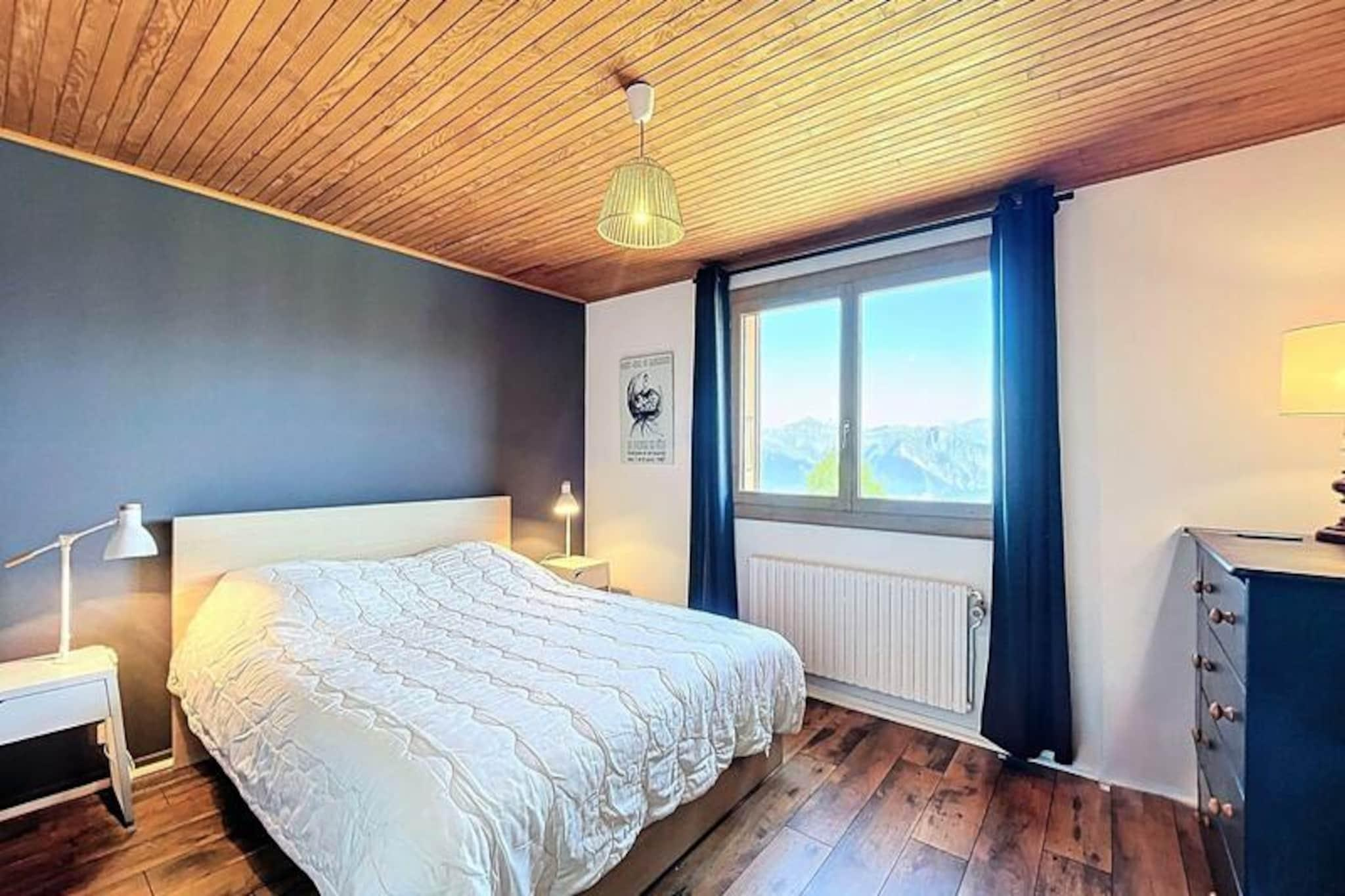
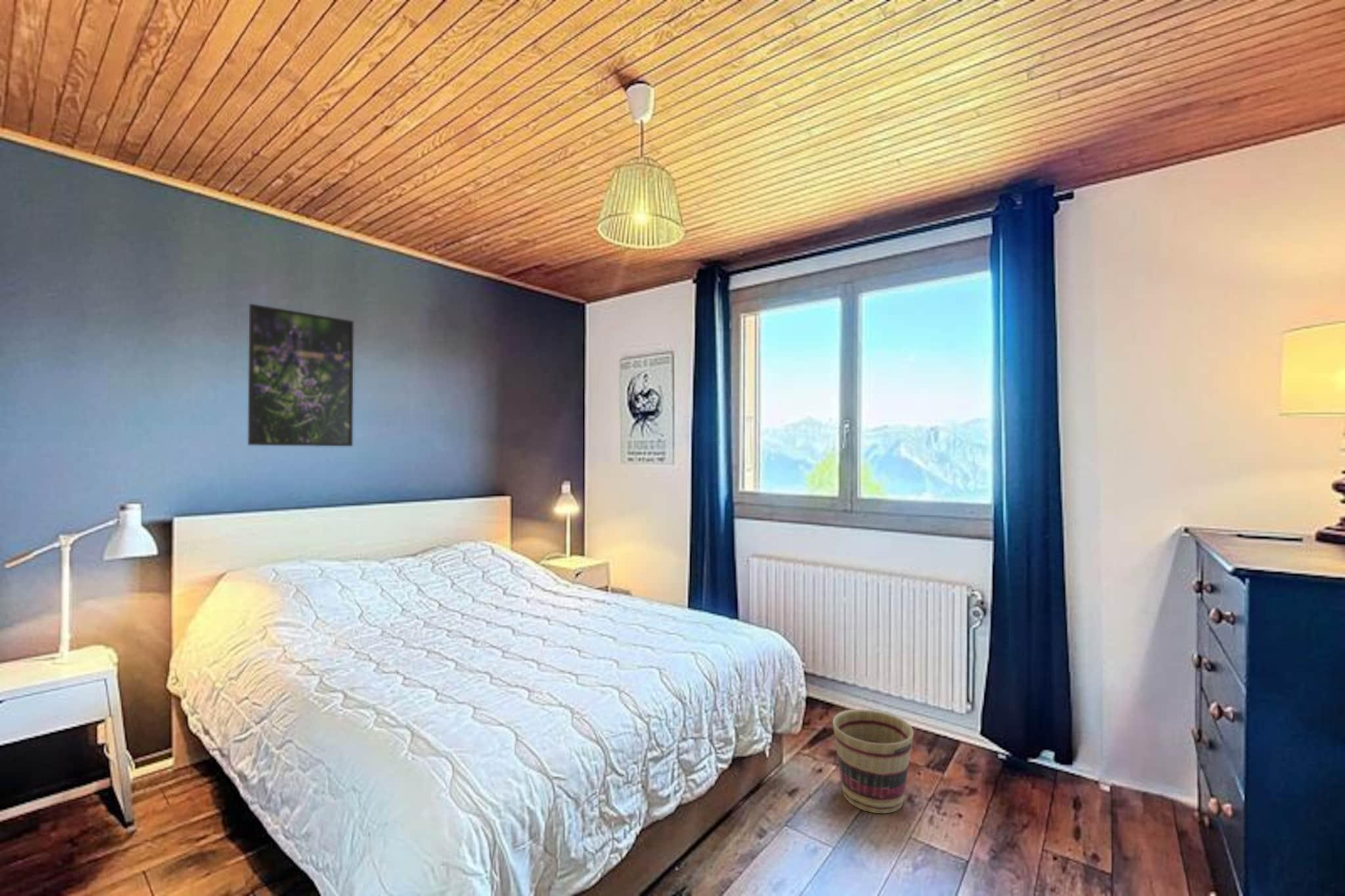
+ basket (872, 761)
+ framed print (303, 379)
